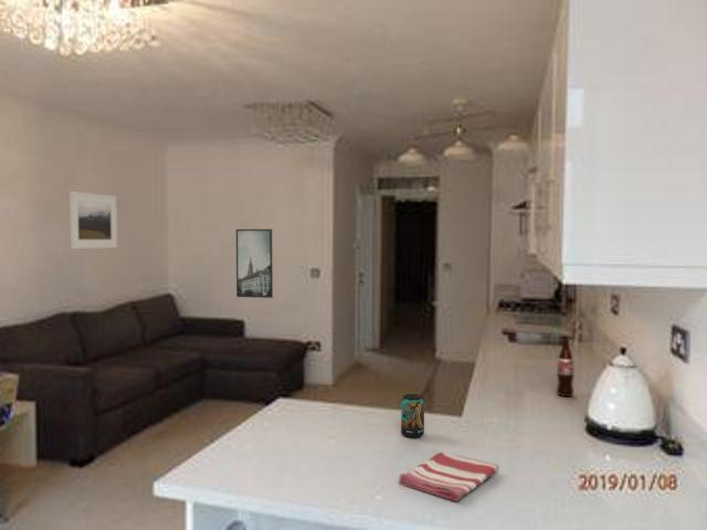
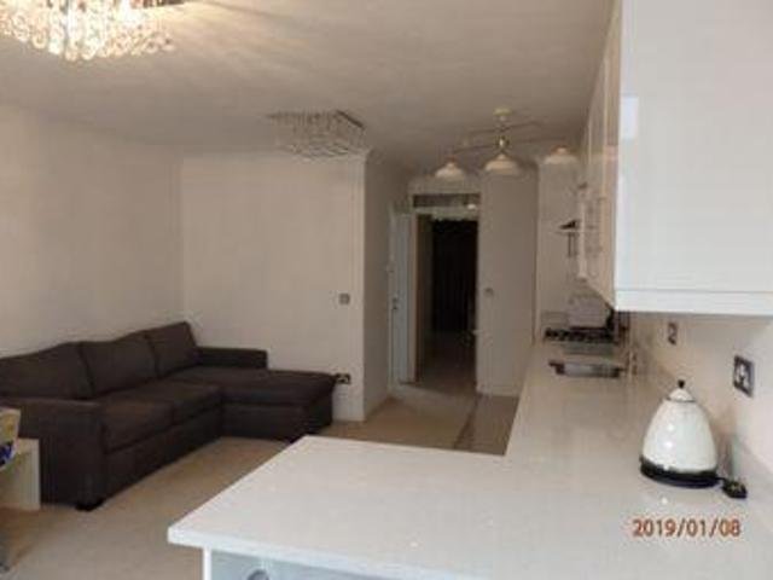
- beverage can (412, 415)
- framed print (94, 221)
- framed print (254, 263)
- bottle (564, 367)
- dish towel (450, 473)
